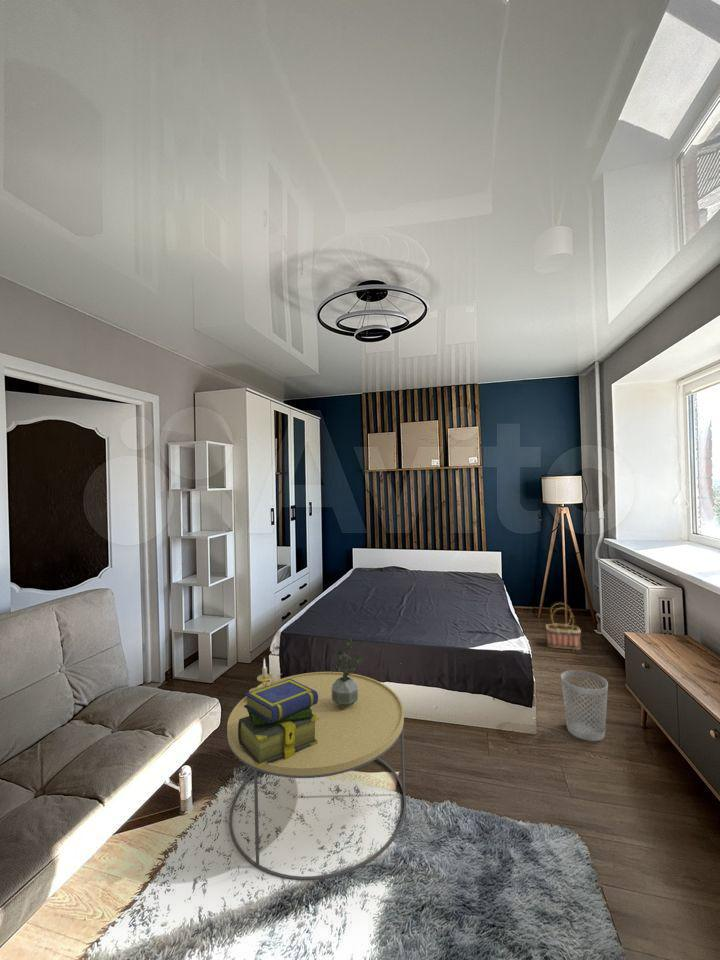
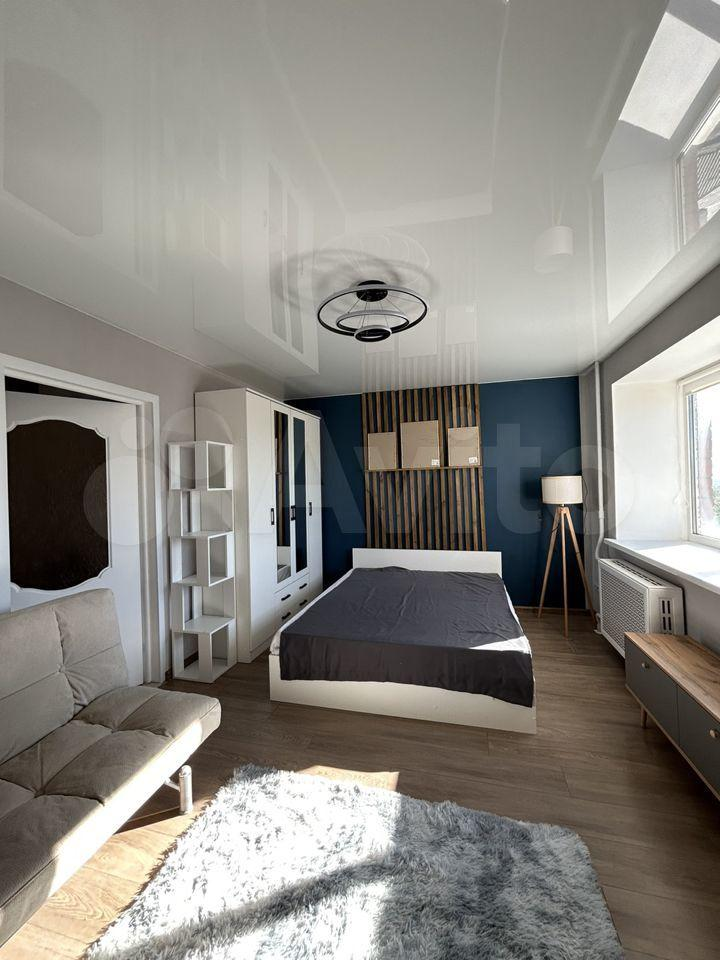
- potted plant (347, 669)
- basket (562, 625)
- stack of books (279, 713)
- coffee table (318, 754)
- wastebasket (584, 705)
- candle holder (266, 674)
